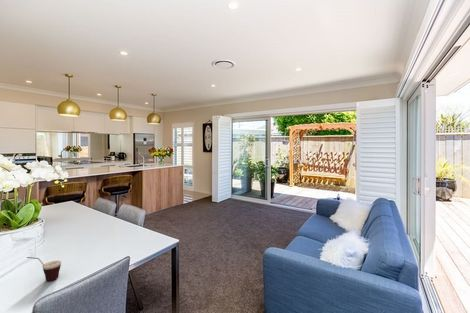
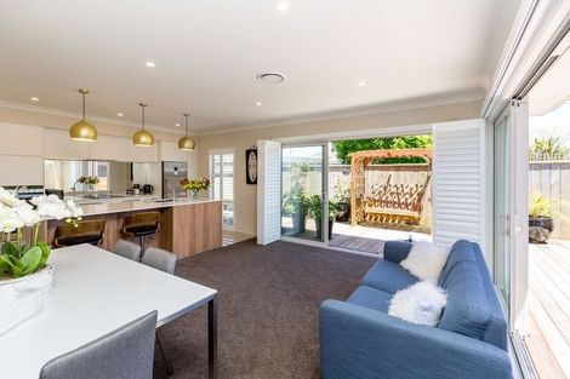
- cup (44, 267)
